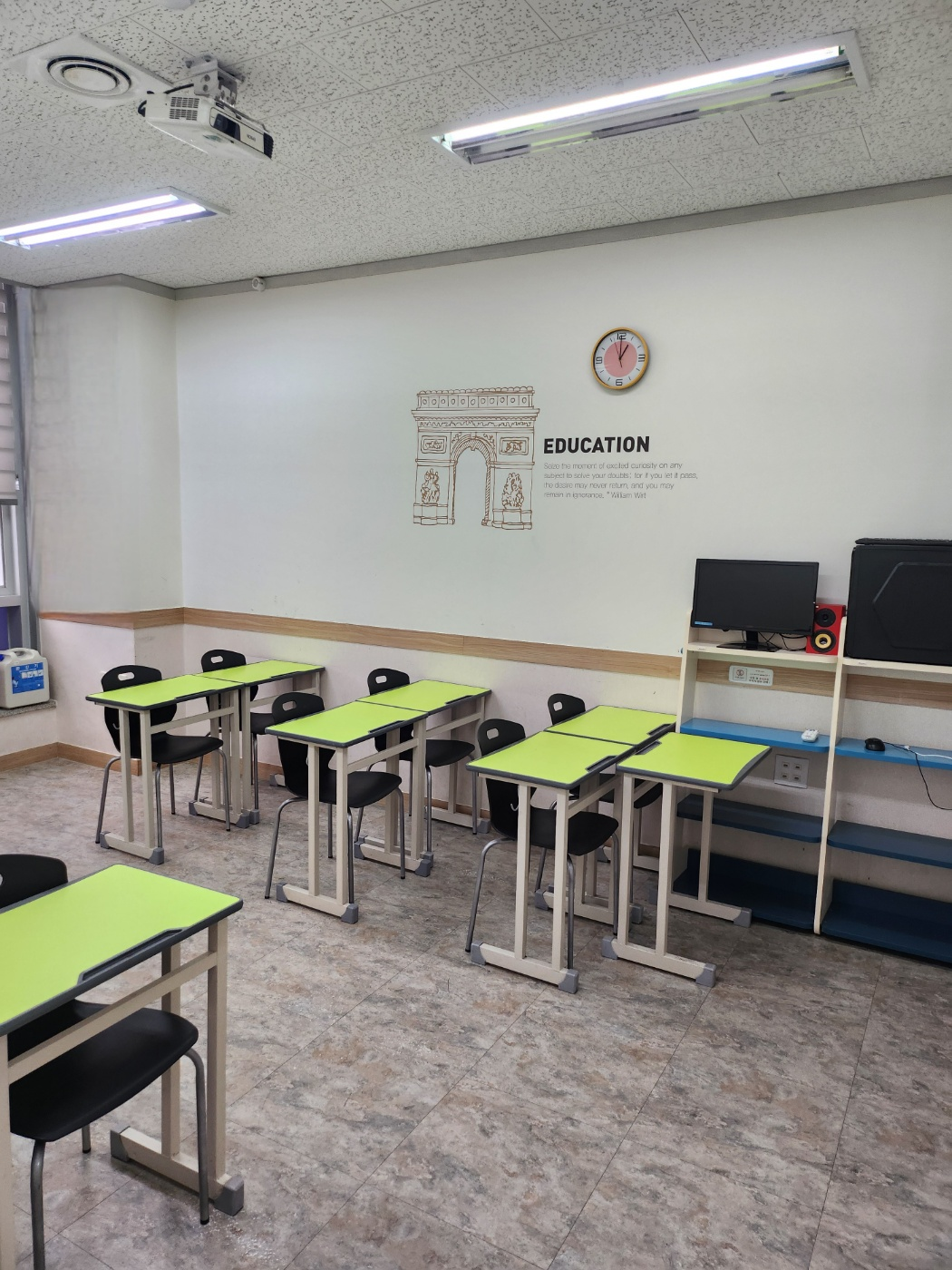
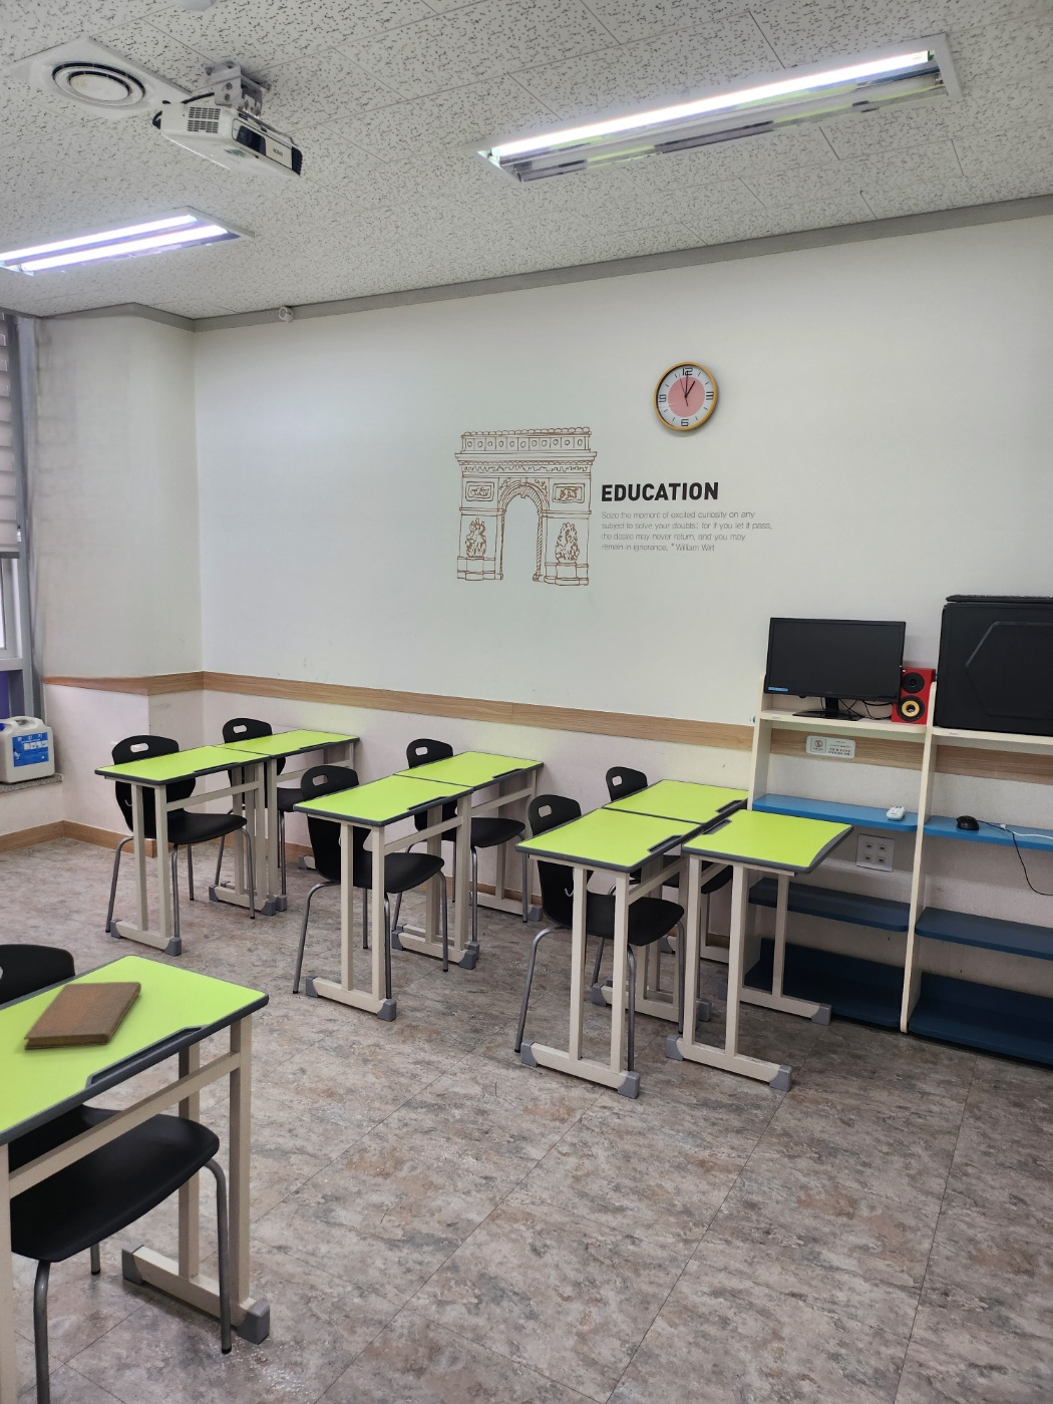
+ notebook (86, 1013)
